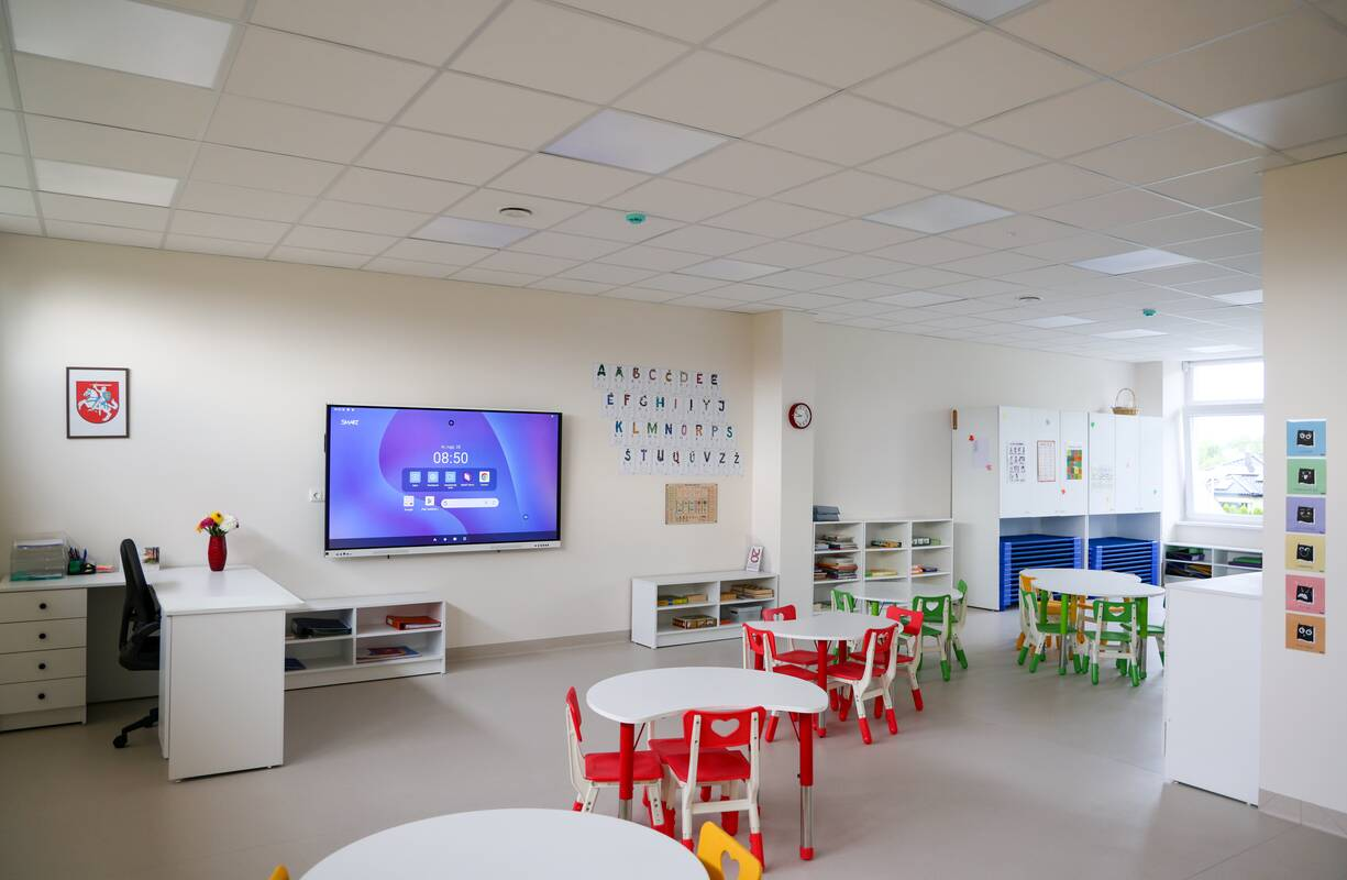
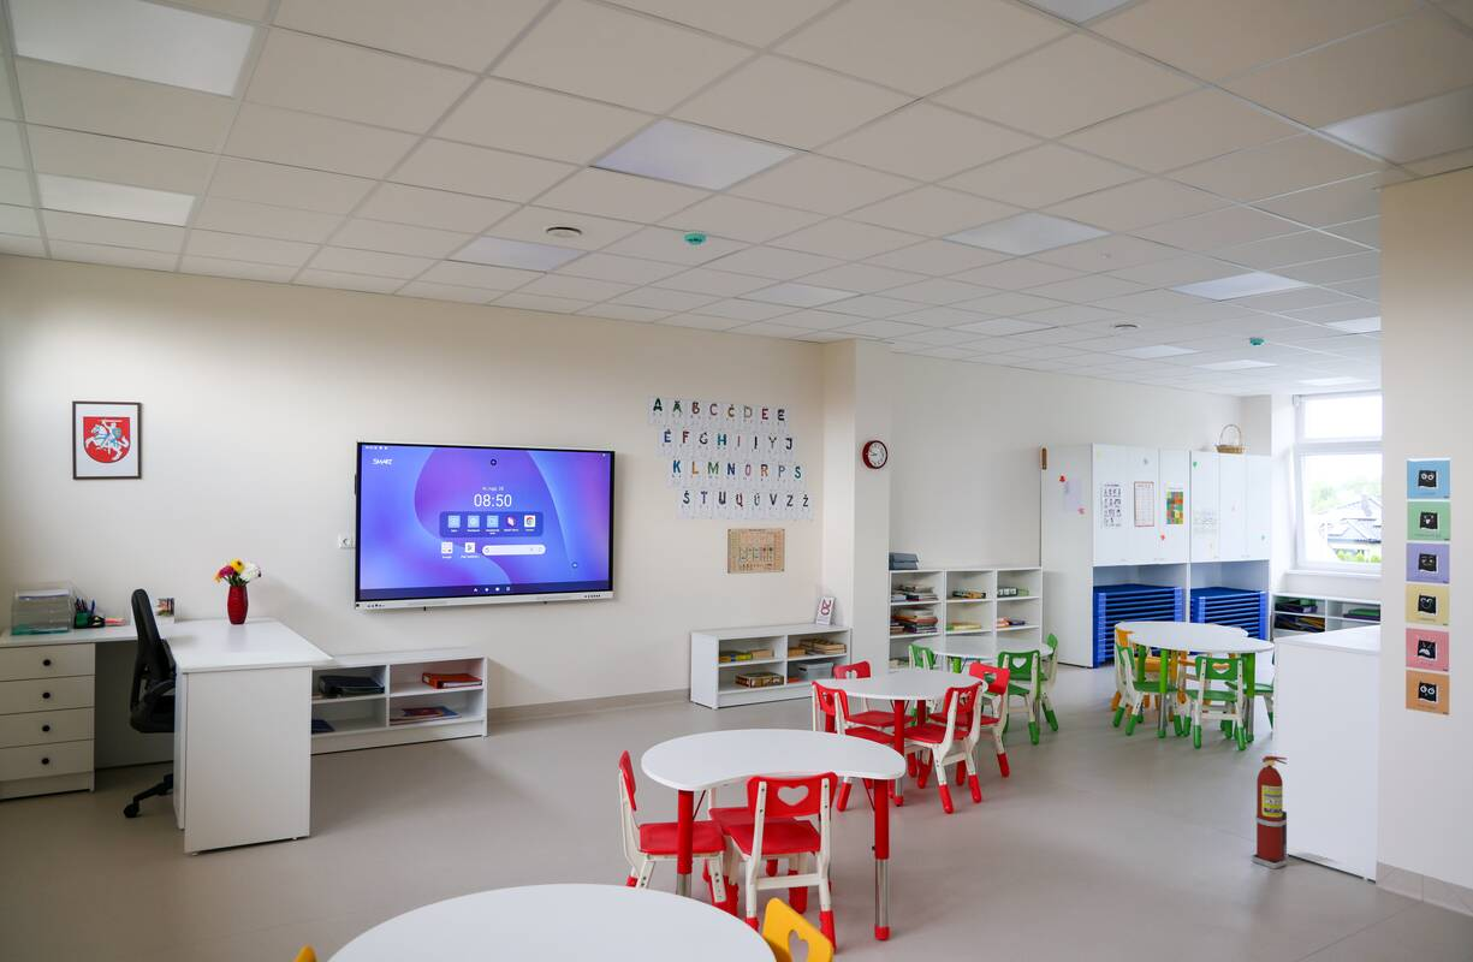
+ fire extinguisher (1270, 809)
